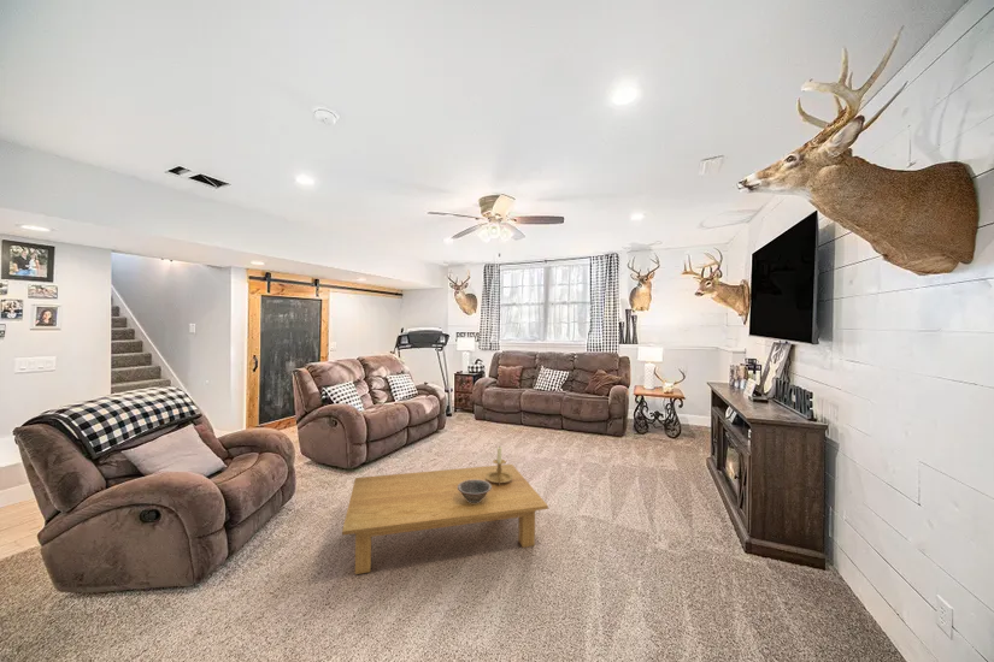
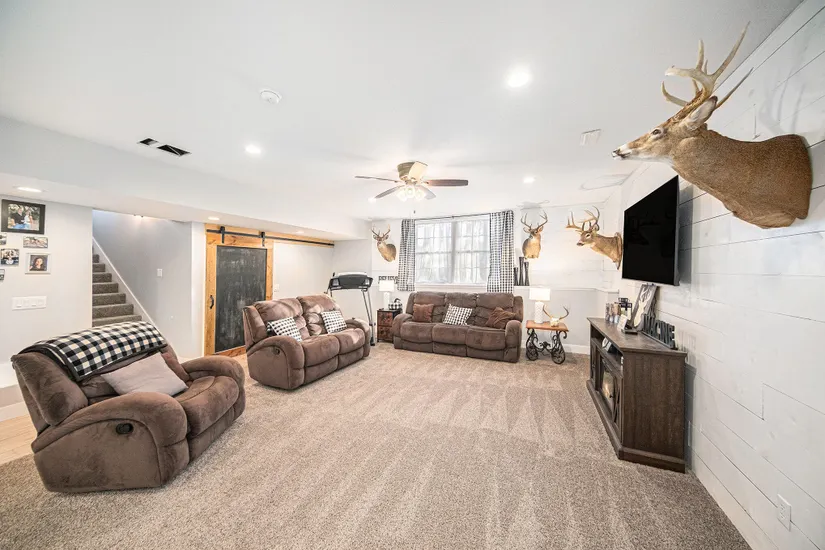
- decorative bowl (474, 492)
- coffee table (443, 510)
- candle holder (499, 462)
